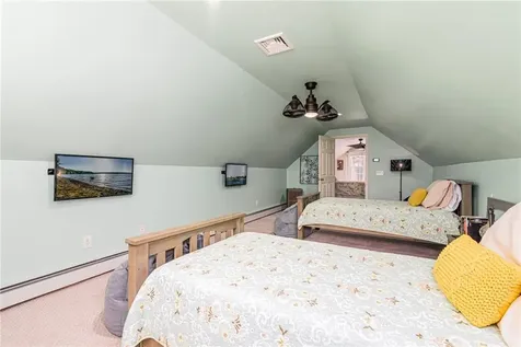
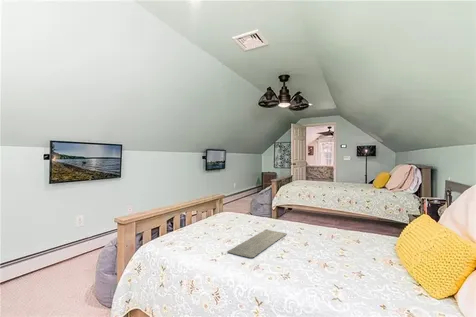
+ bath mat (260, 241)
